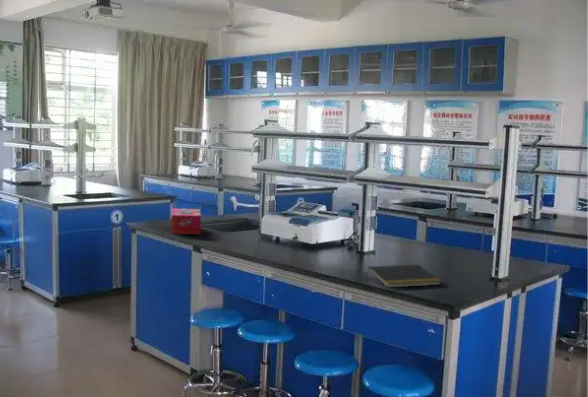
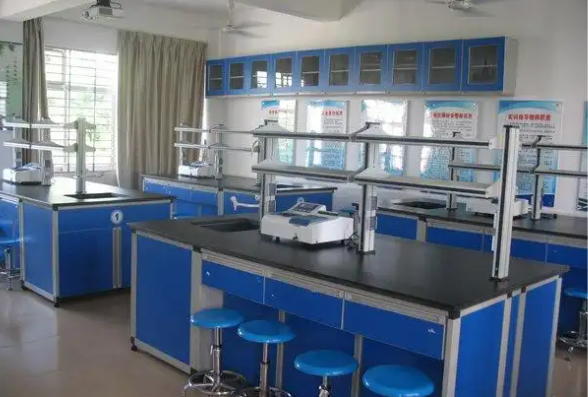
- tissue box (185, 220)
- notepad (403, 275)
